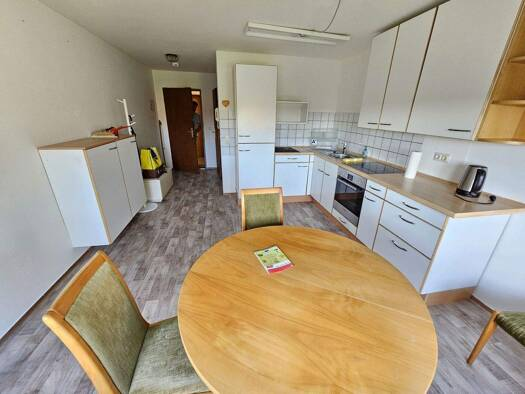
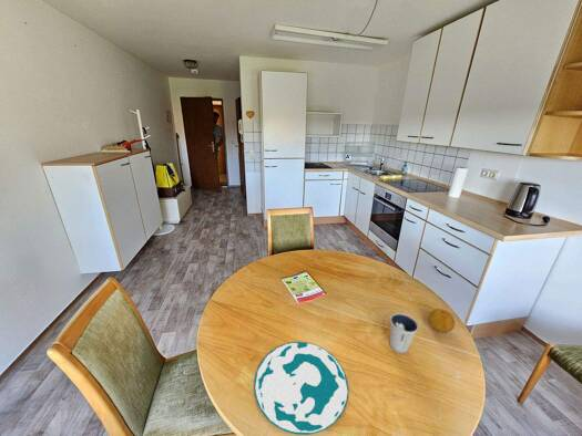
+ fruit (440, 320)
+ plate (300, 377)
+ dixie cup (401, 334)
